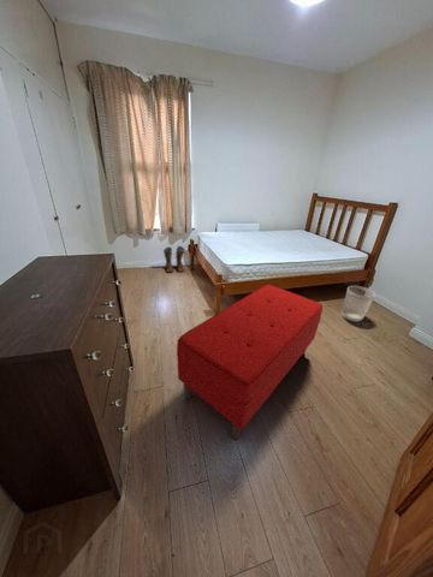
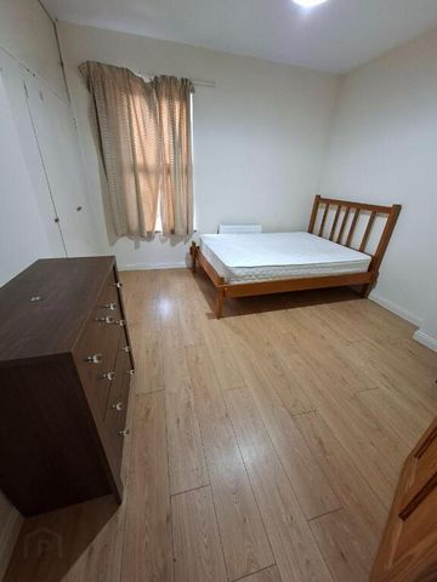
- wastebasket (356, 304)
- boots (177, 257)
- bench (255, 346)
